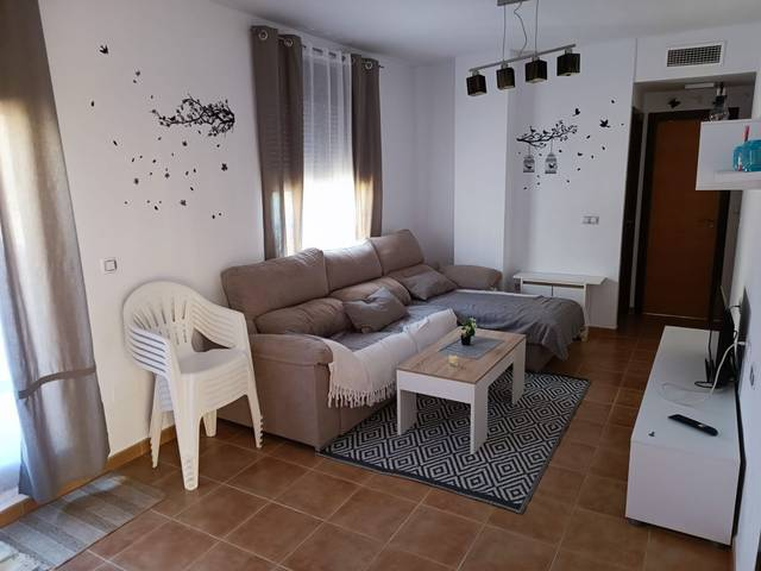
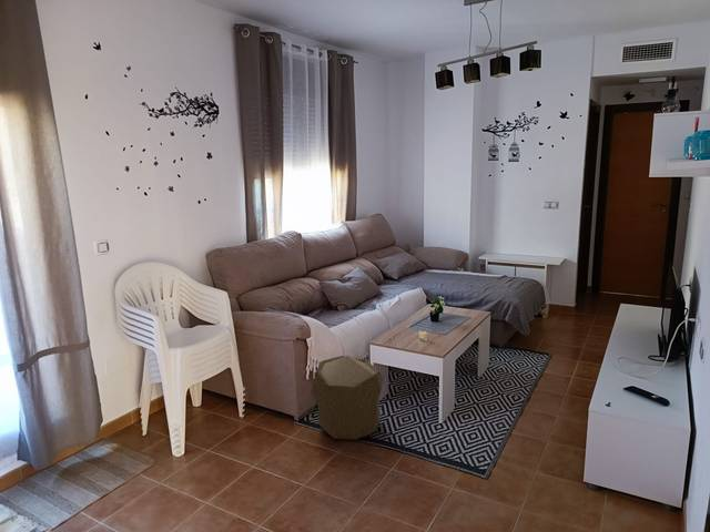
+ pouf (348, 391)
